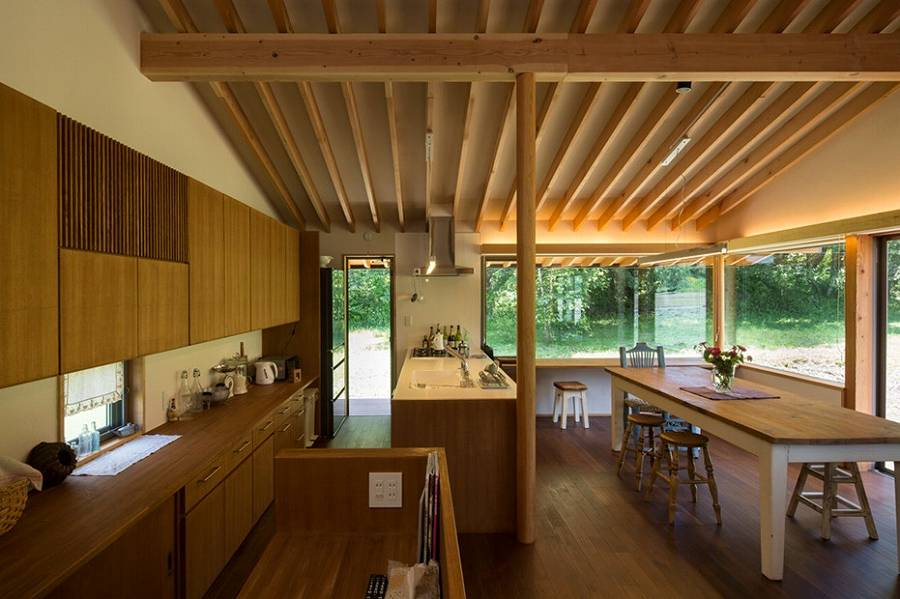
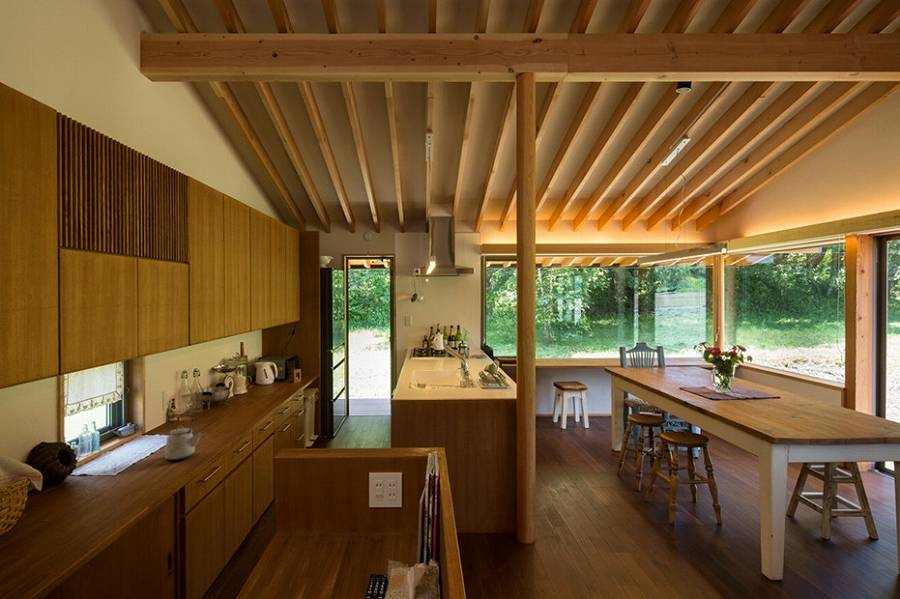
+ kettle (185, 435)
